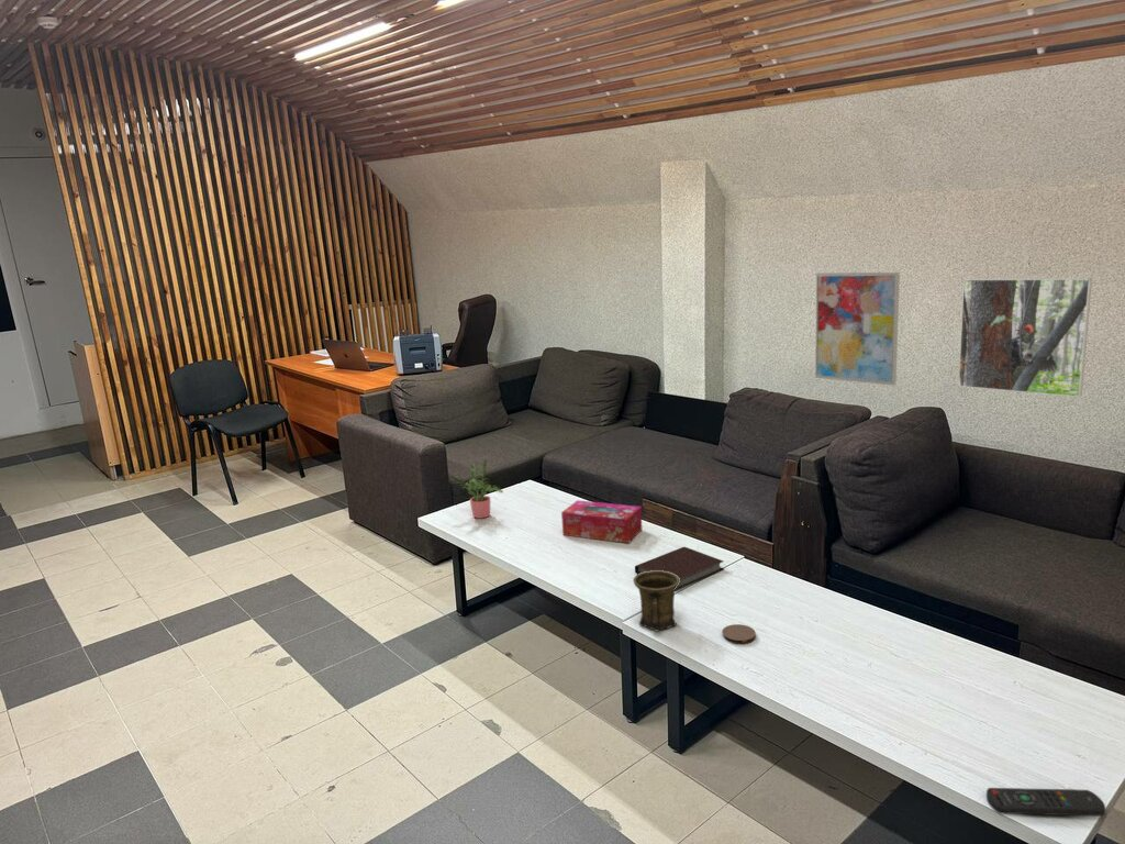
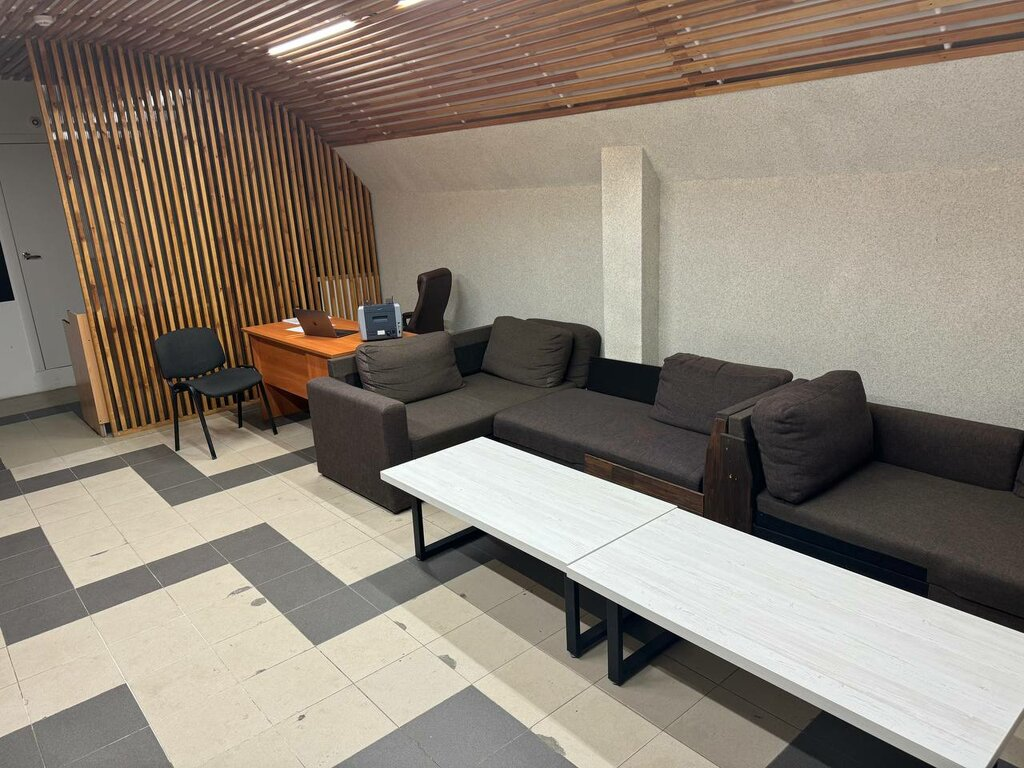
- tissue box (601, 520)
- notebook (679, 566)
- mug (657, 601)
- remote control (1044, 801)
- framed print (1020, 335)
- wall art (855, 327)
- coaster (738, 634)
- potted plant (481, 491)
